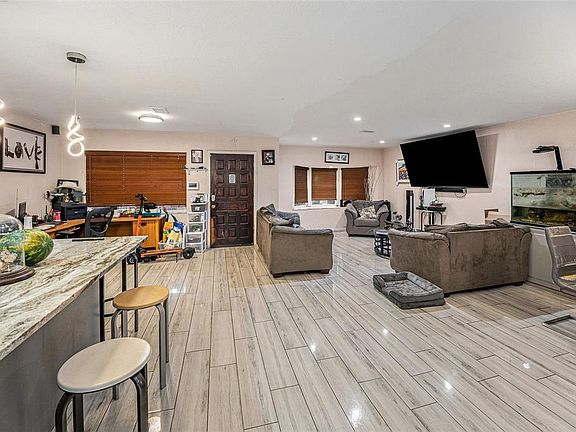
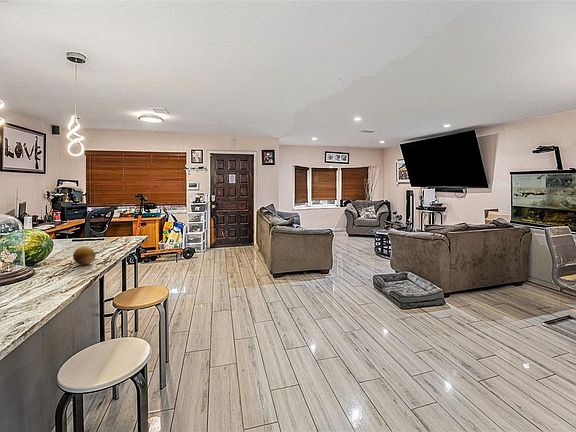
+ fruit (84, 255)
